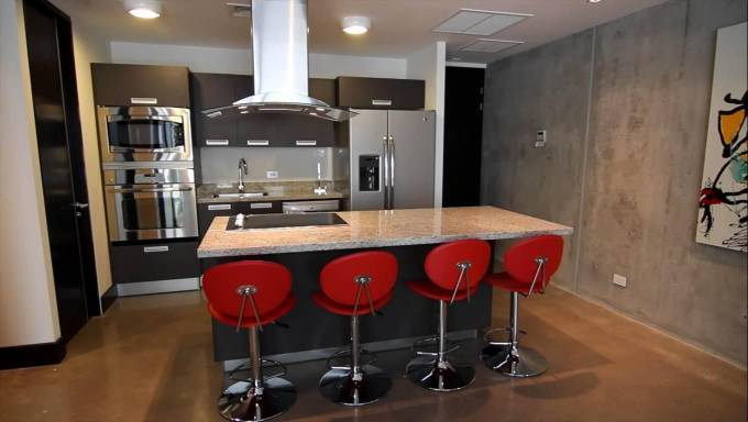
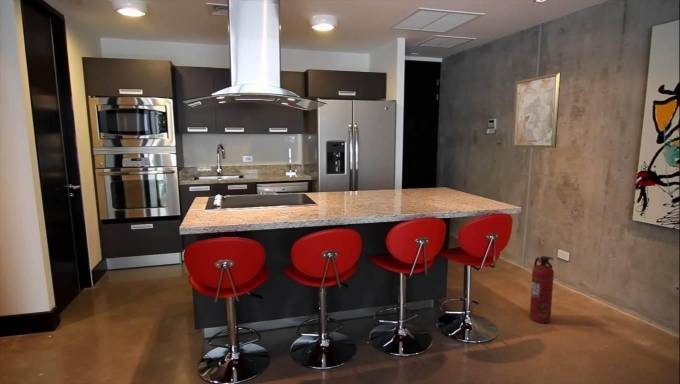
+ fire extinguisher (541, 287)
+ wall art (534, 112)
